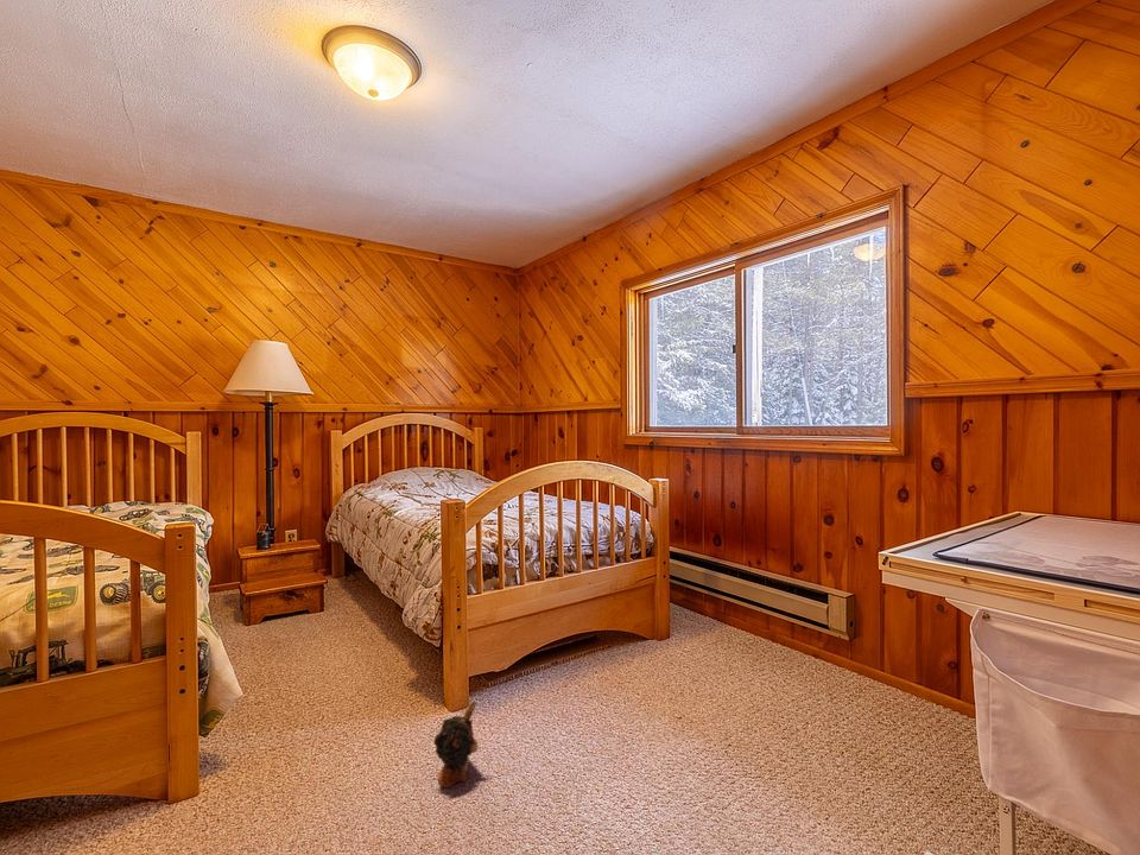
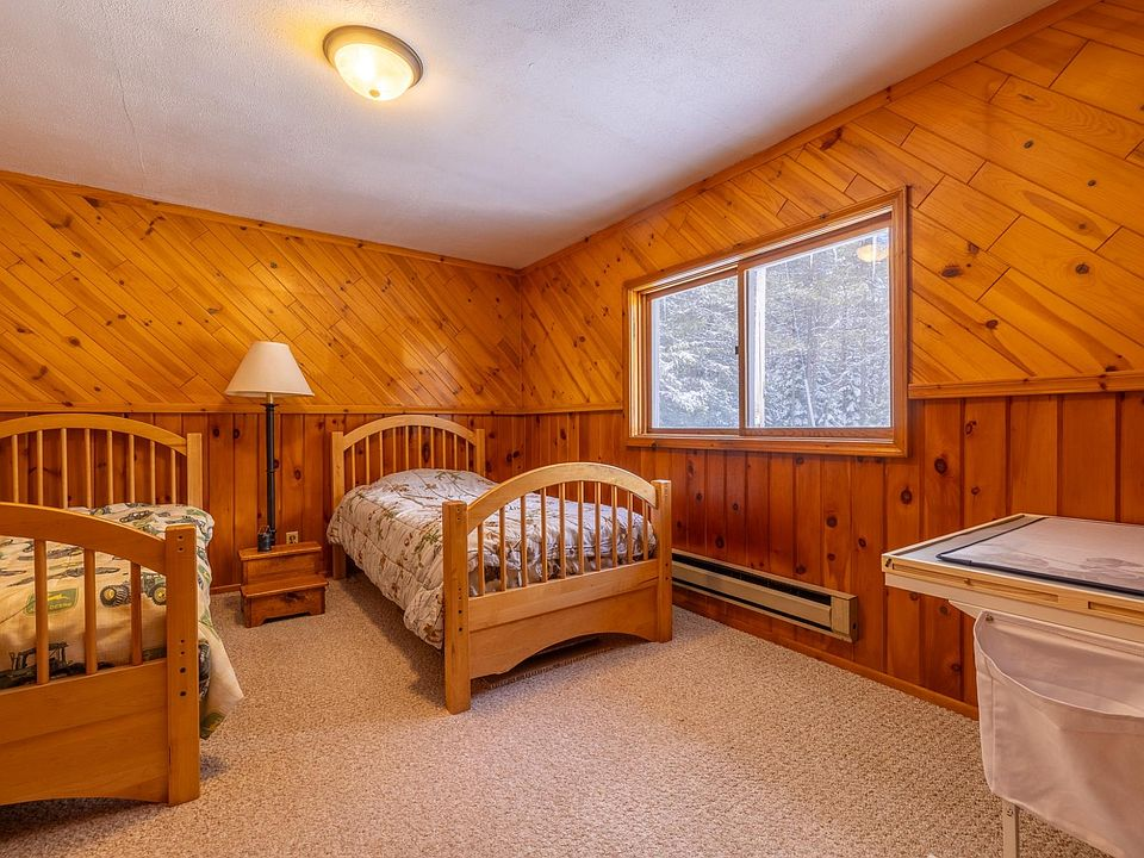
- plush toy (457, 737)
